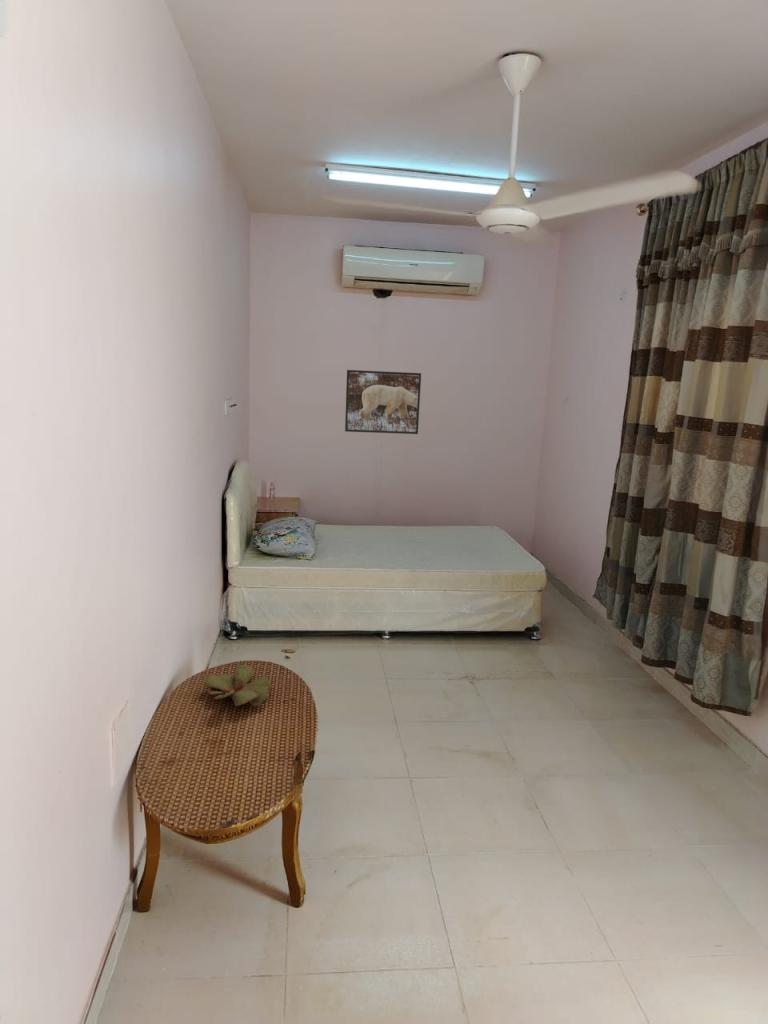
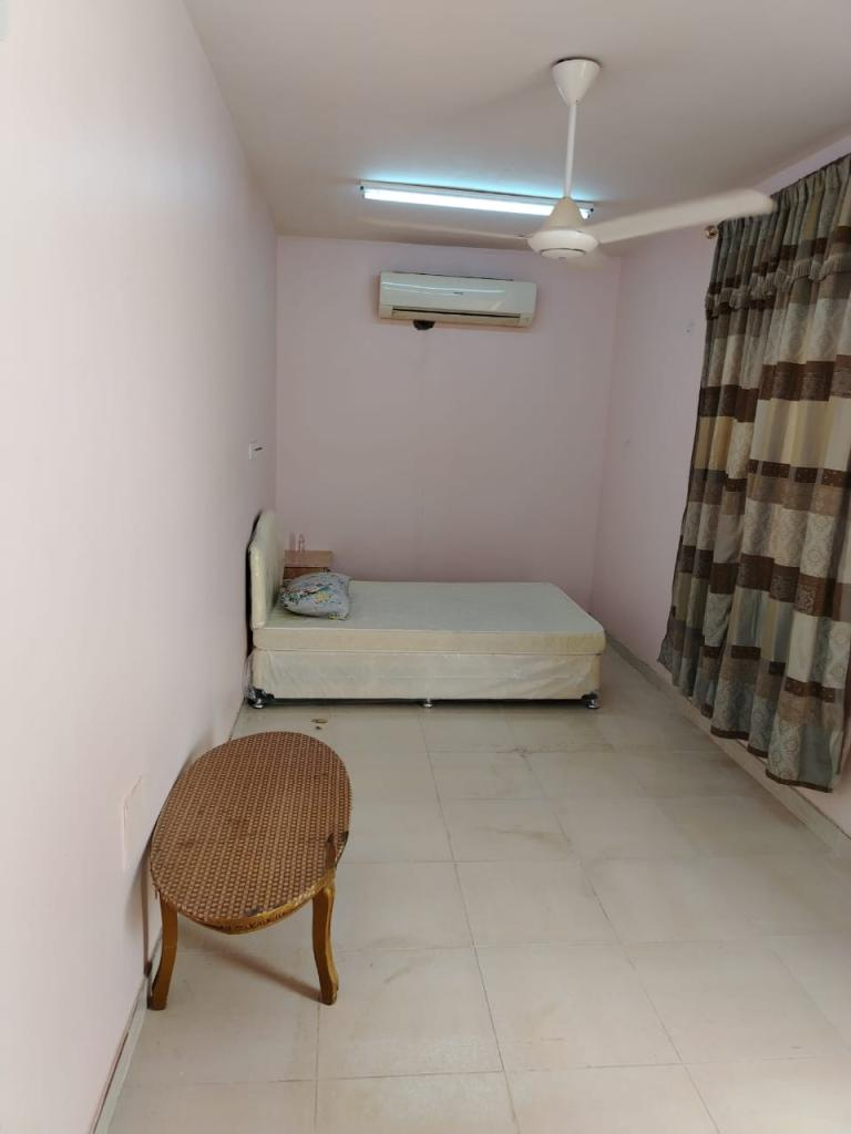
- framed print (382, 402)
- succulent plant (235, 685)
